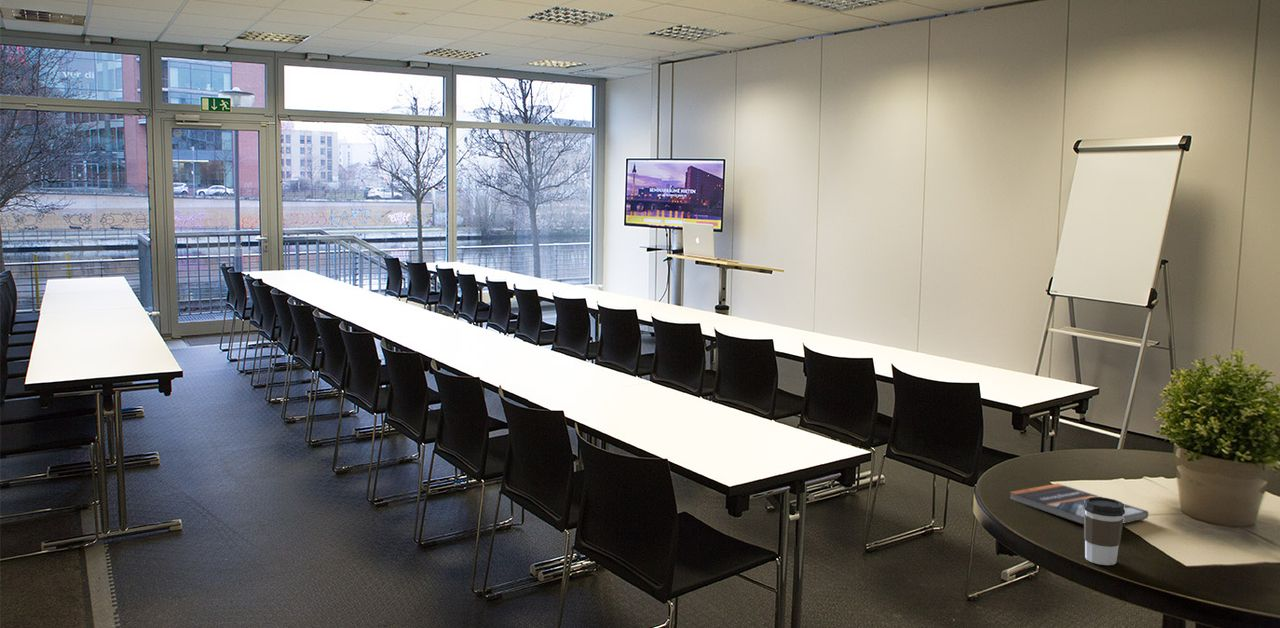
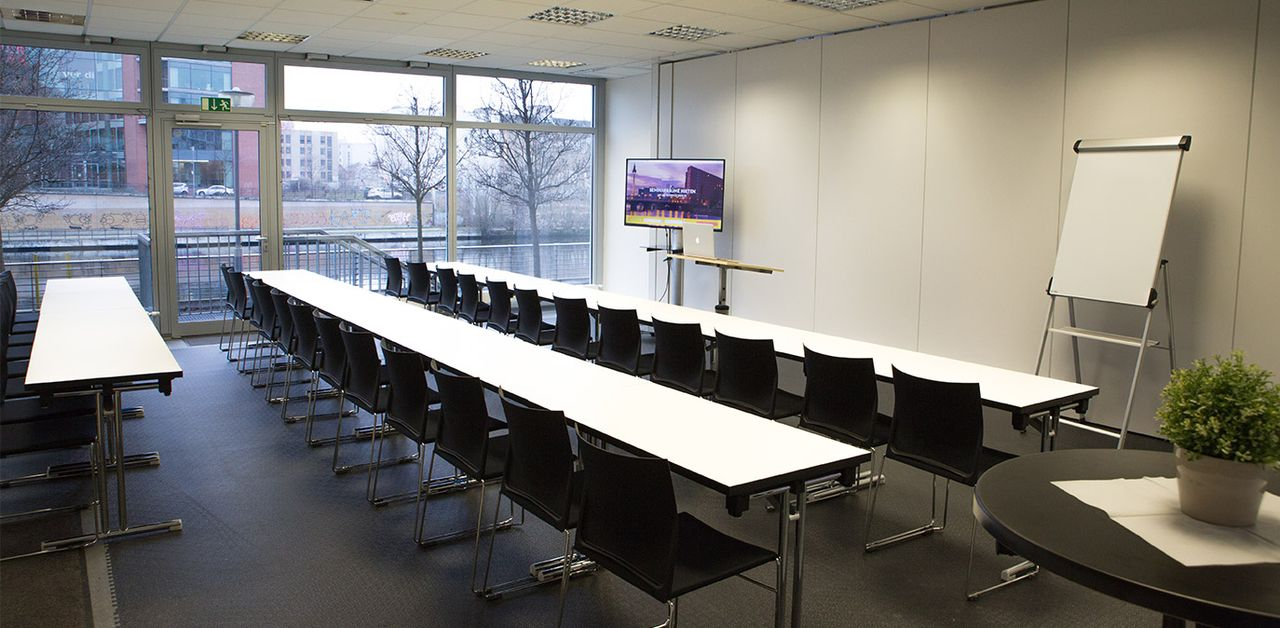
- book (1076, 504)
- coffee cup (1102, 531)
